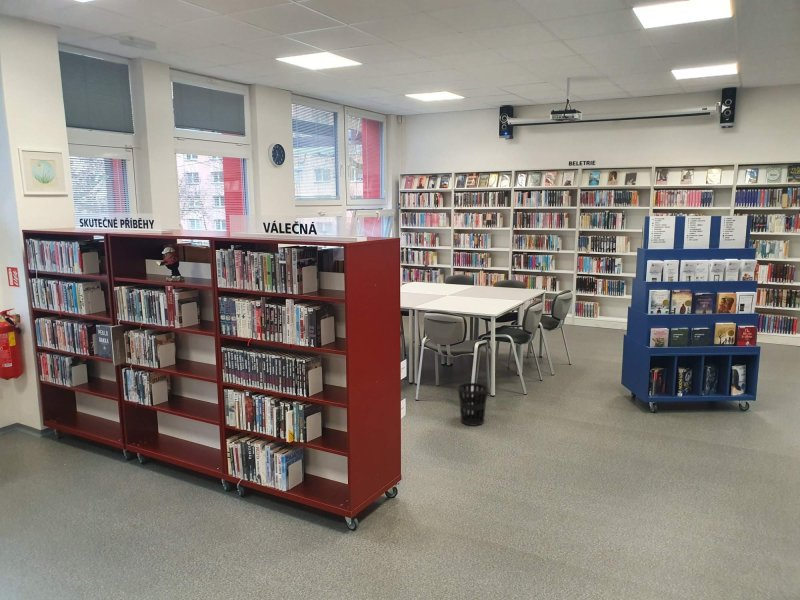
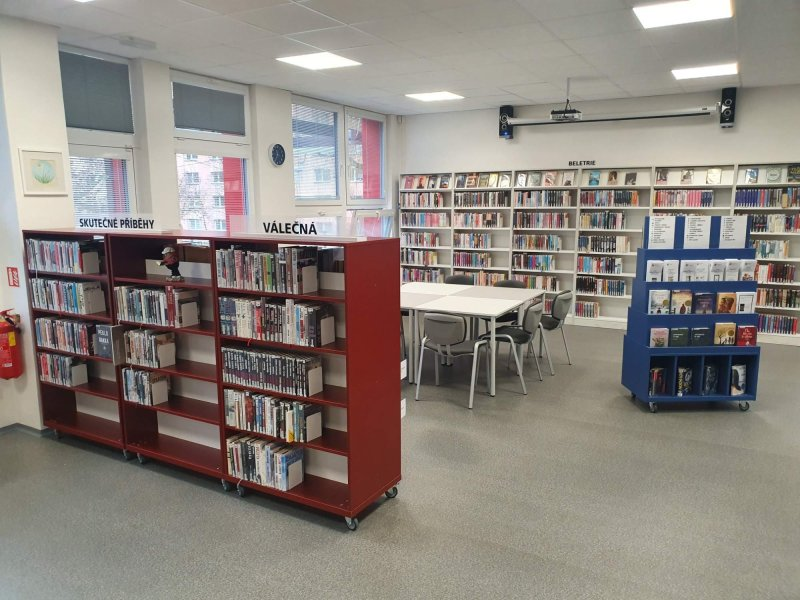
- wastebasket (472, 404)
